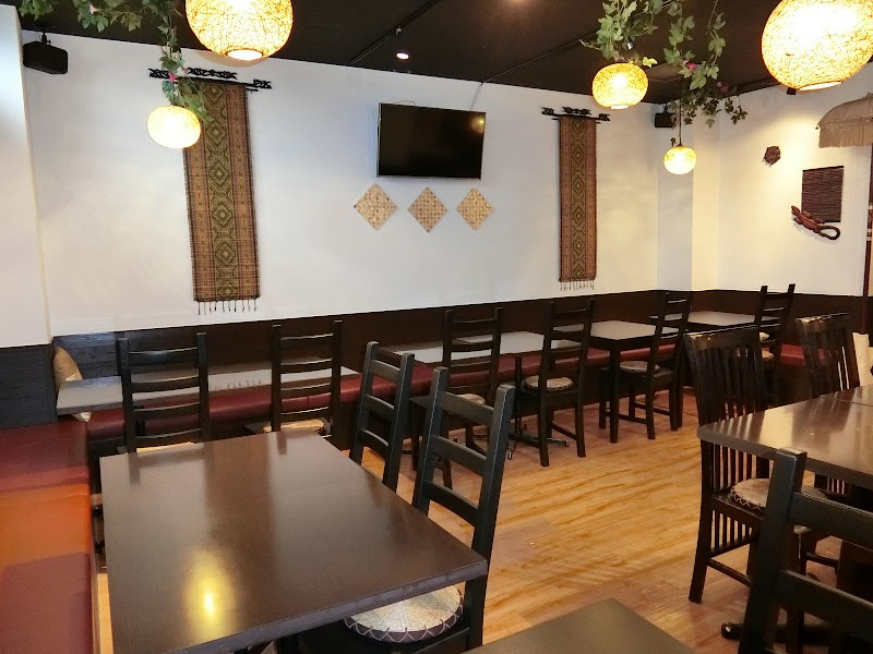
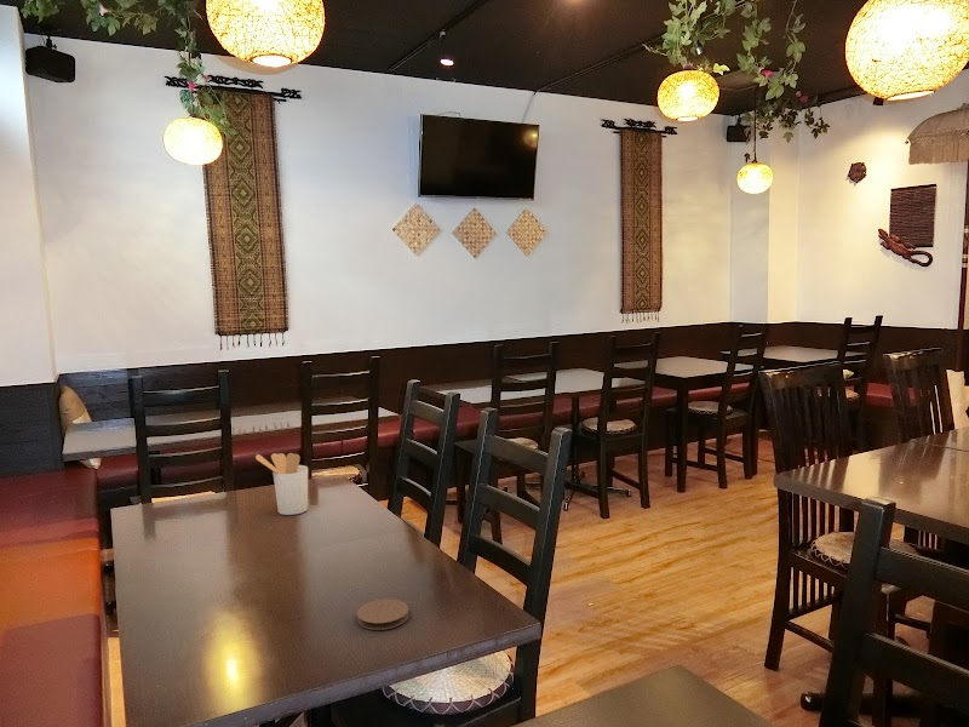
+ coaster (383, 613)
+ utensil holder (281, 481)
